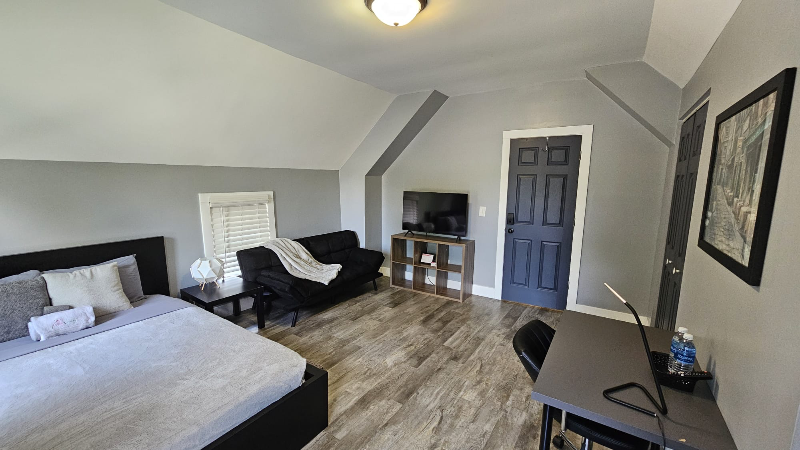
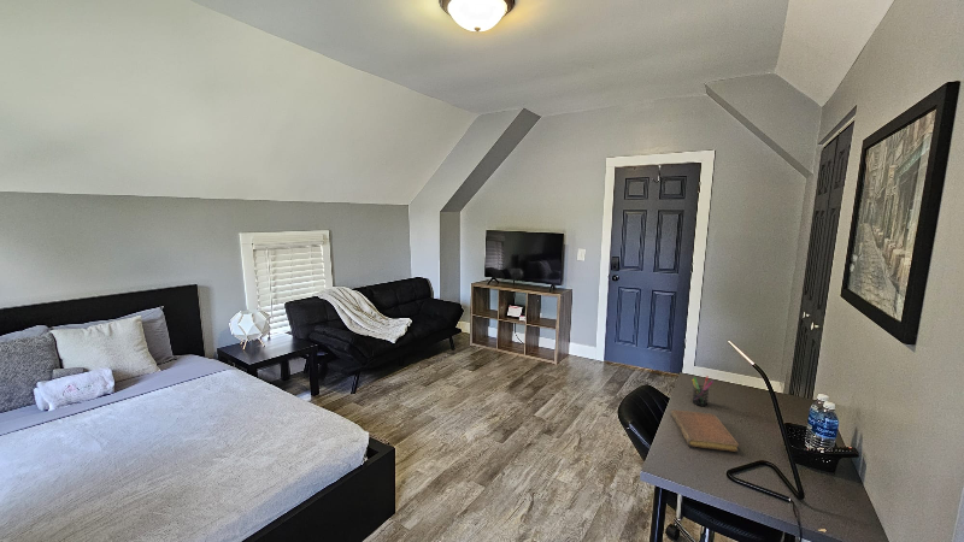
+ pen holder (700, 389)
+ notebook (701, 429)
